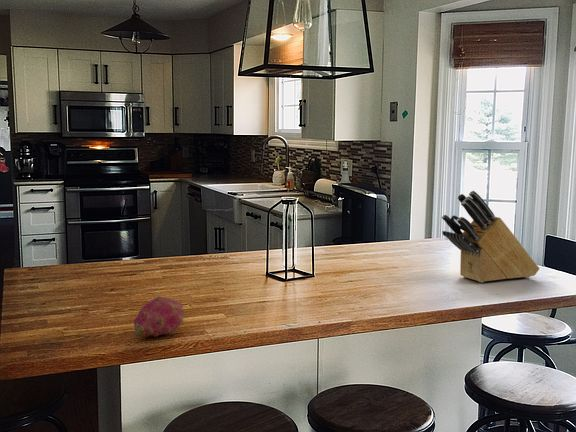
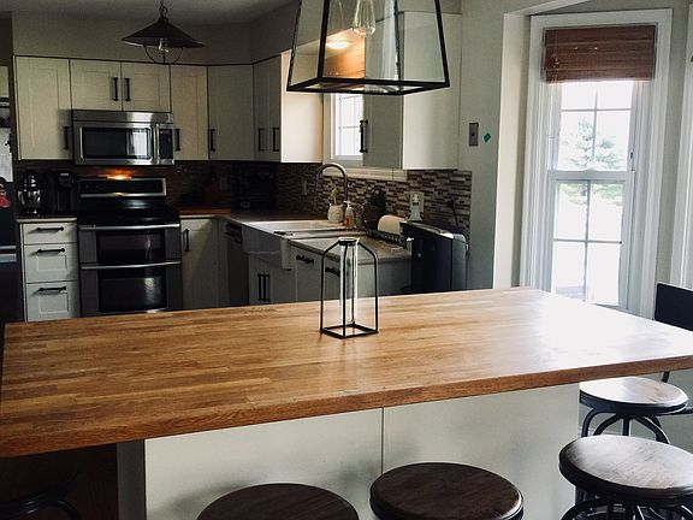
- fruit (159, 315)
- knife block (490, 233)
